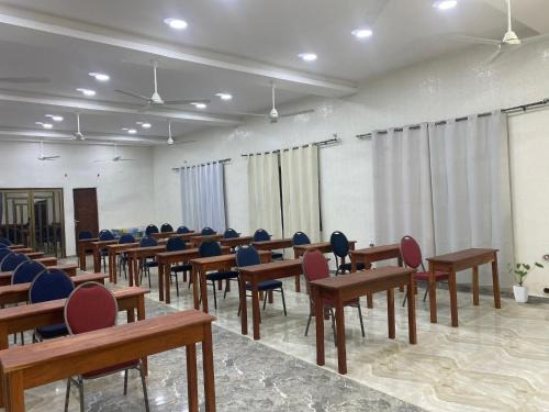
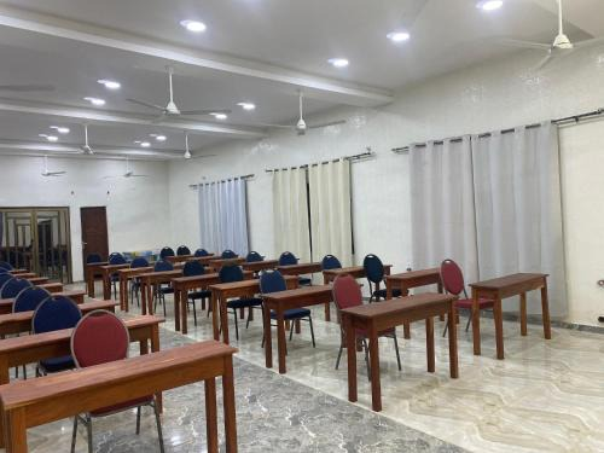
- house plant (523, 281)
